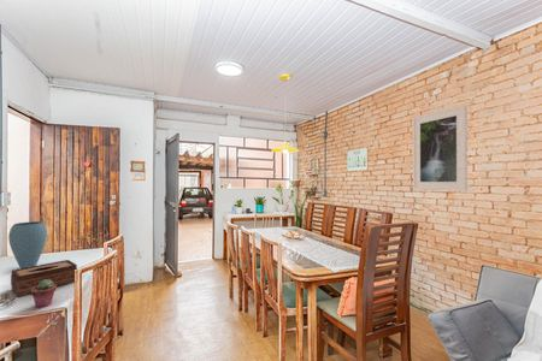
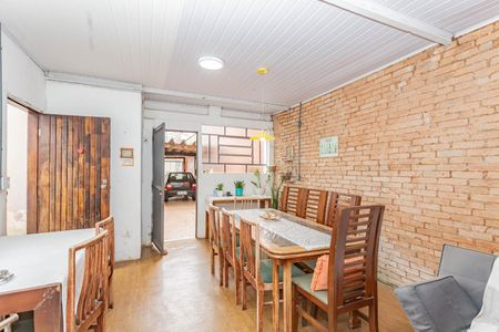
- vase (28, 244)
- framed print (437, 150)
- tissue box (45, 276)
- potted succulent (43, 292)
